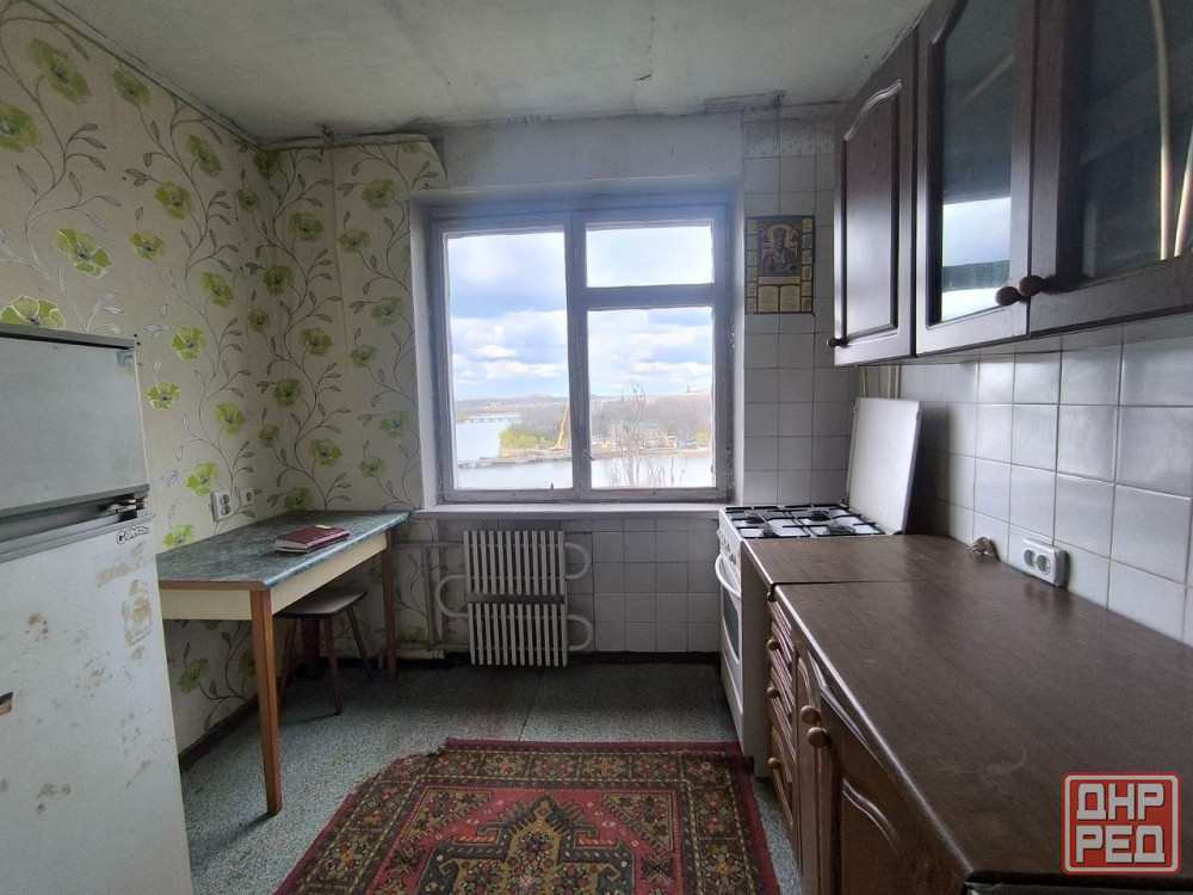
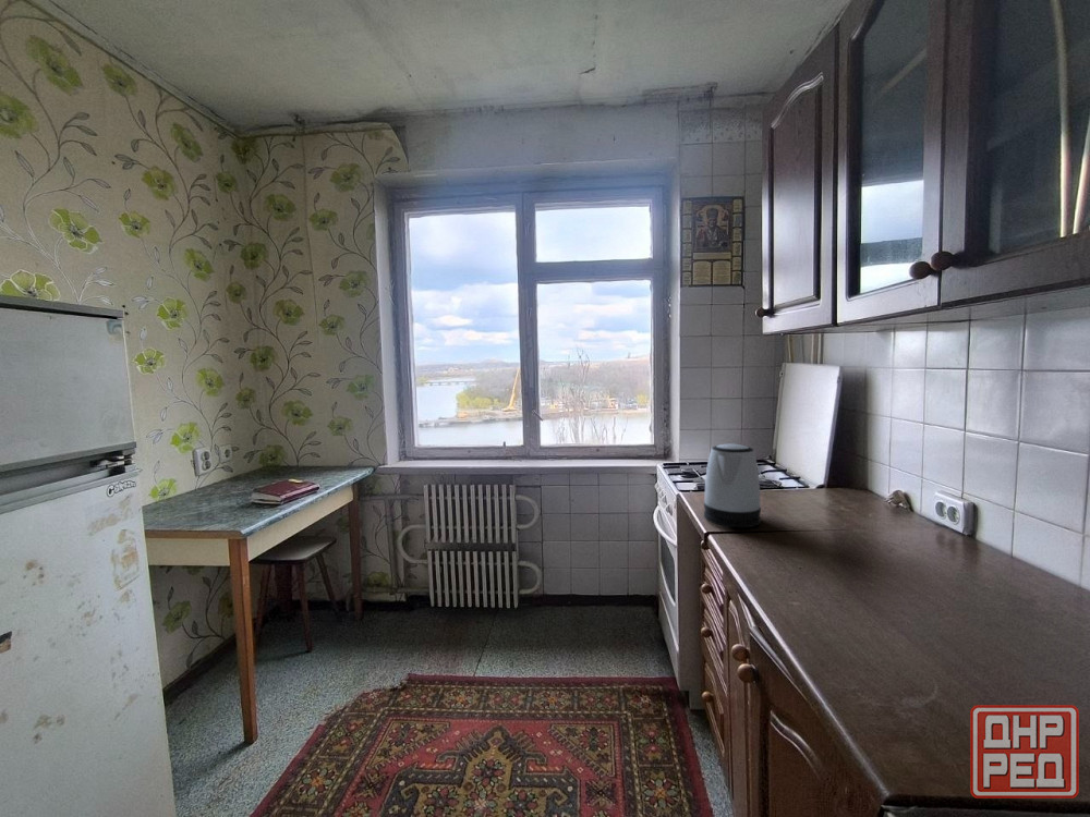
+ kettle (732, 480)
